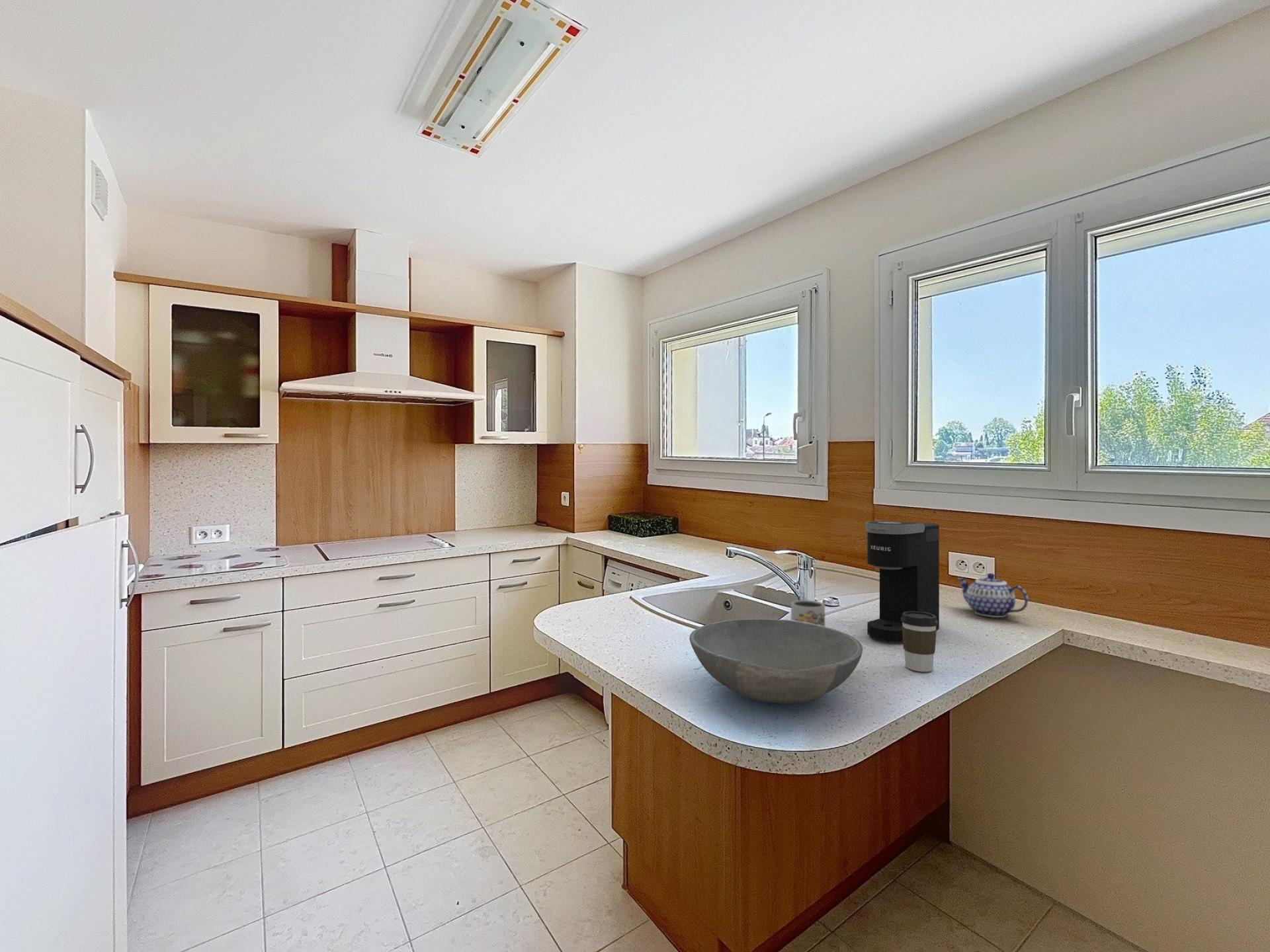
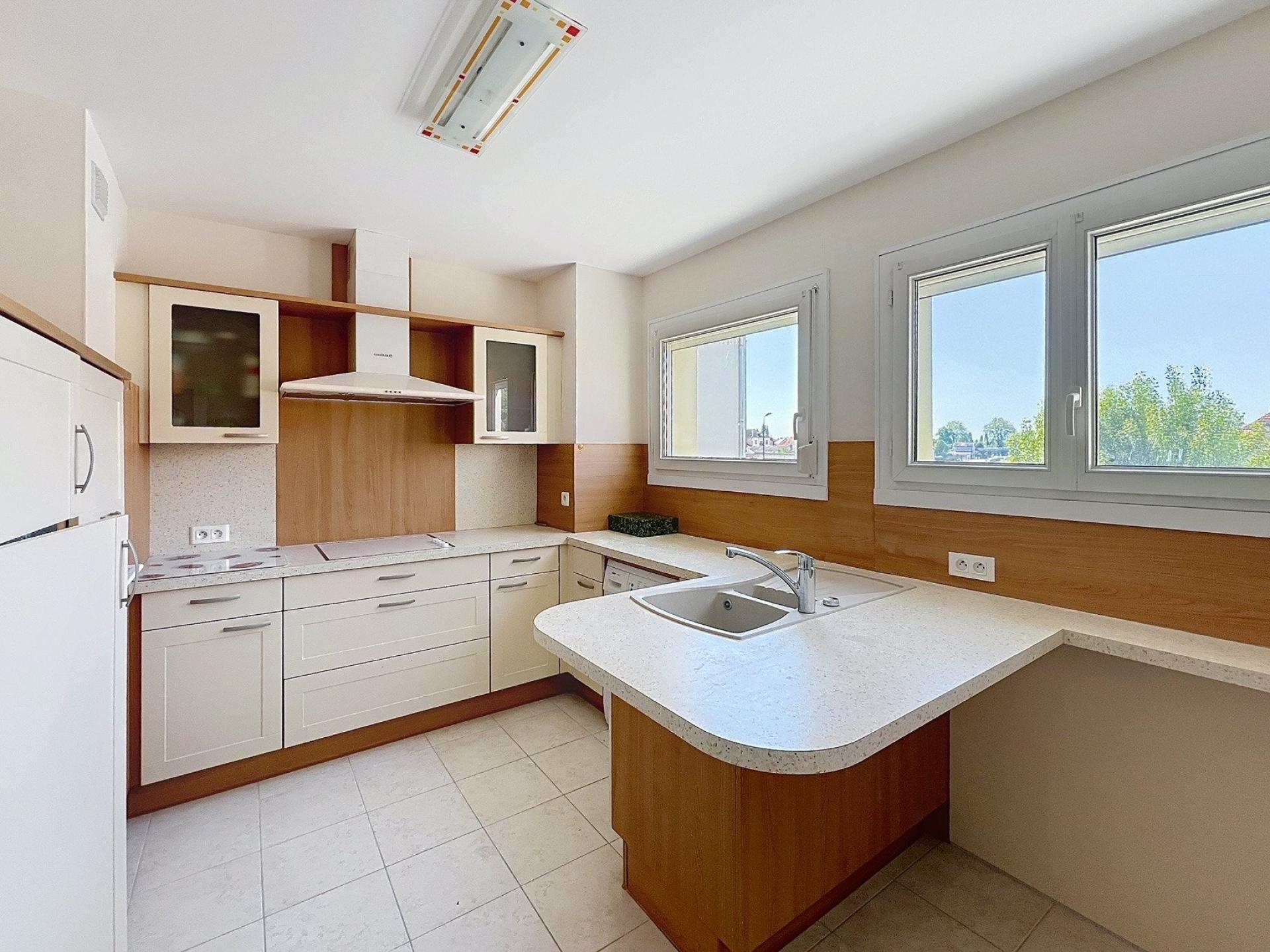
- mug (804, 621)
- teapot (991, 594)
- bowl (773, 664)
- coffee maker (903, 576)
- coffee cup (919, 641)
